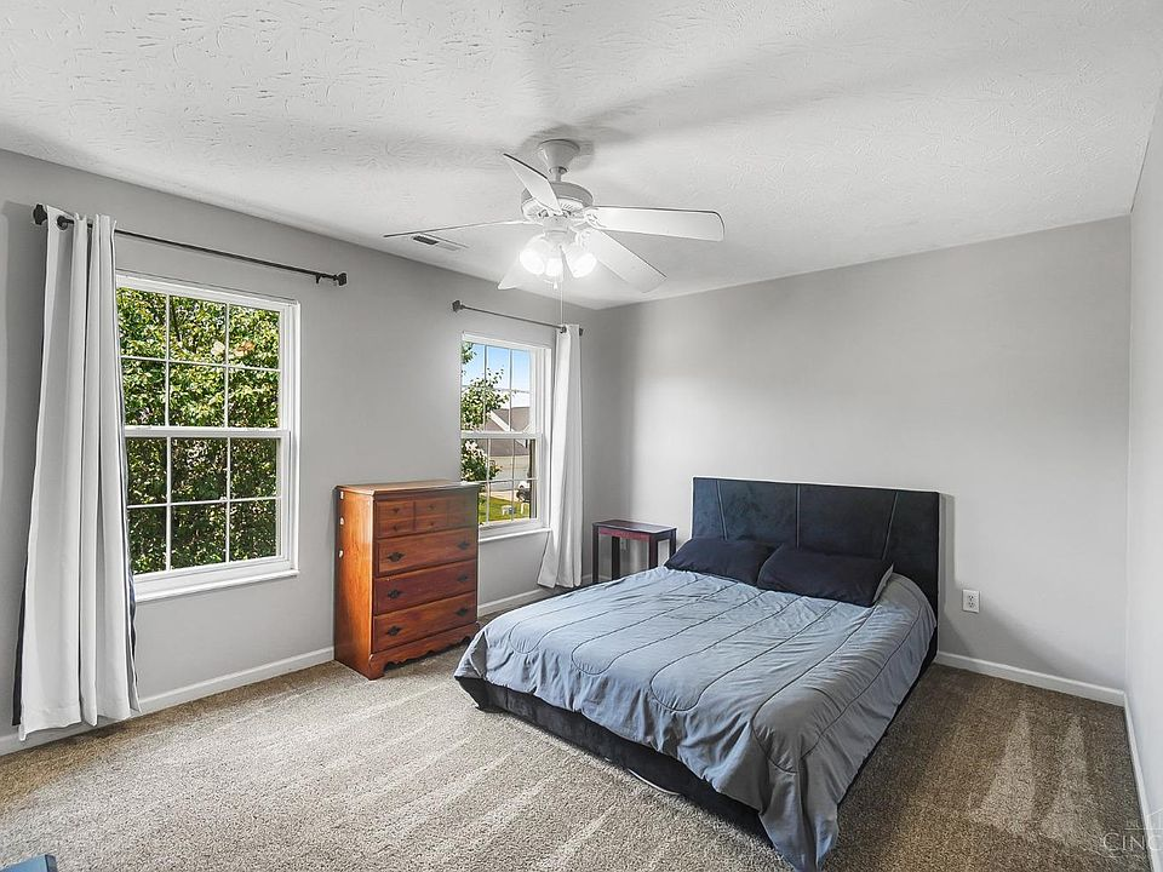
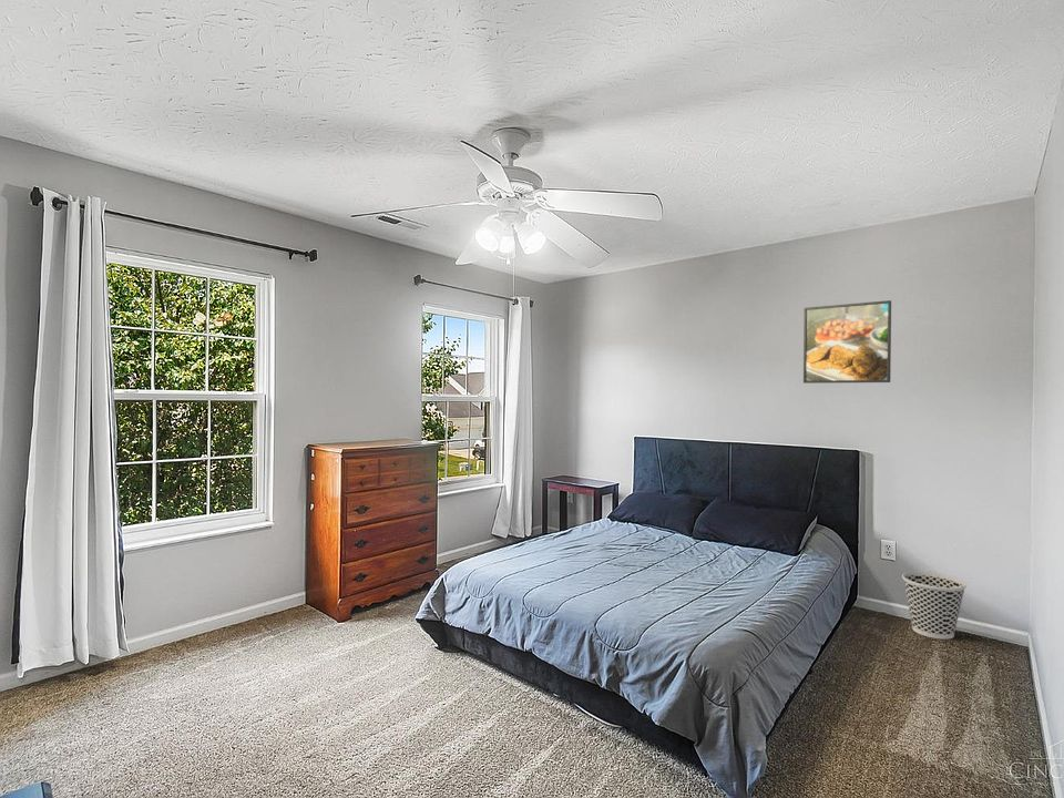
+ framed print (845, 344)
+ wastebasket (932, 605)
